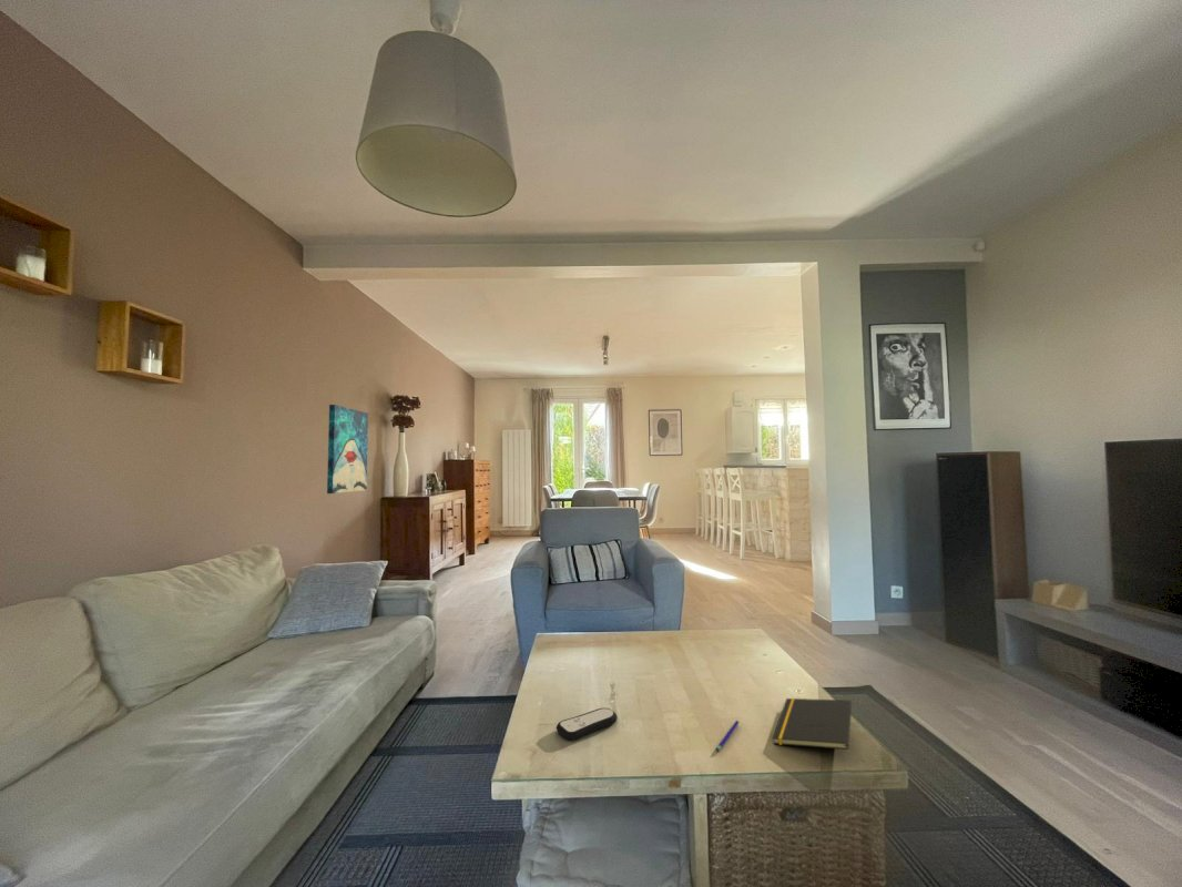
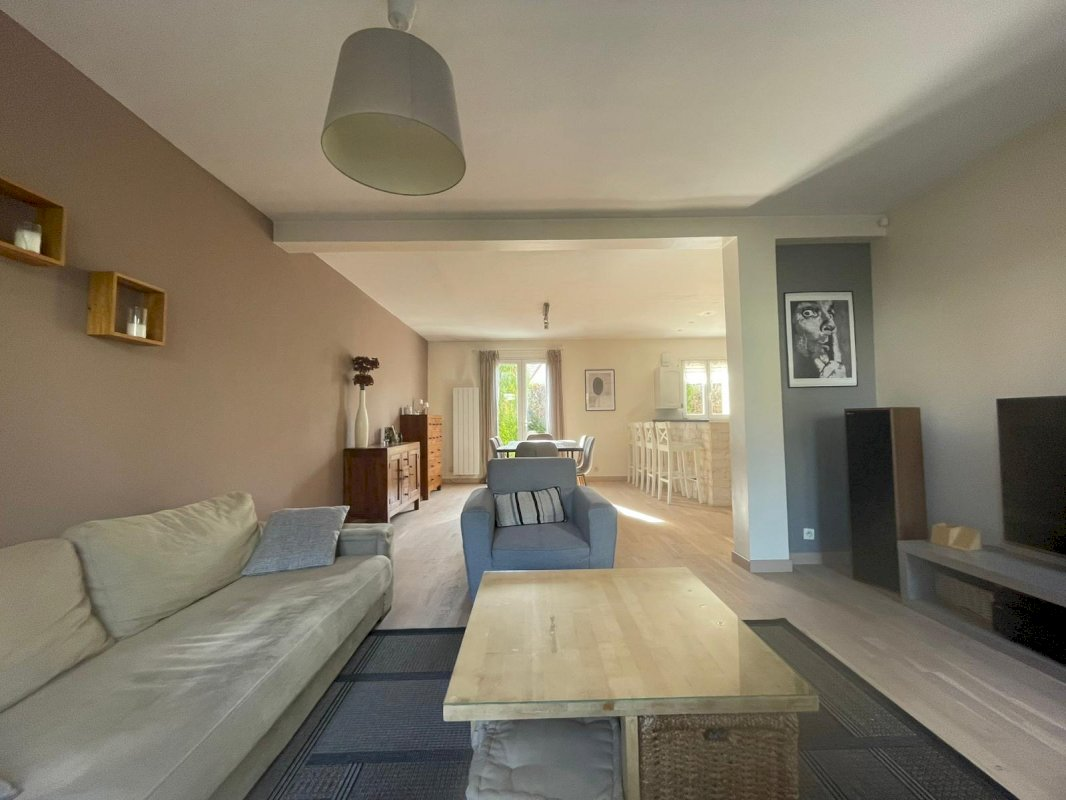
- wall art (348, 450)
- pen (727, 735)
- remote control (588, 722)
- notepad (814, 721)
